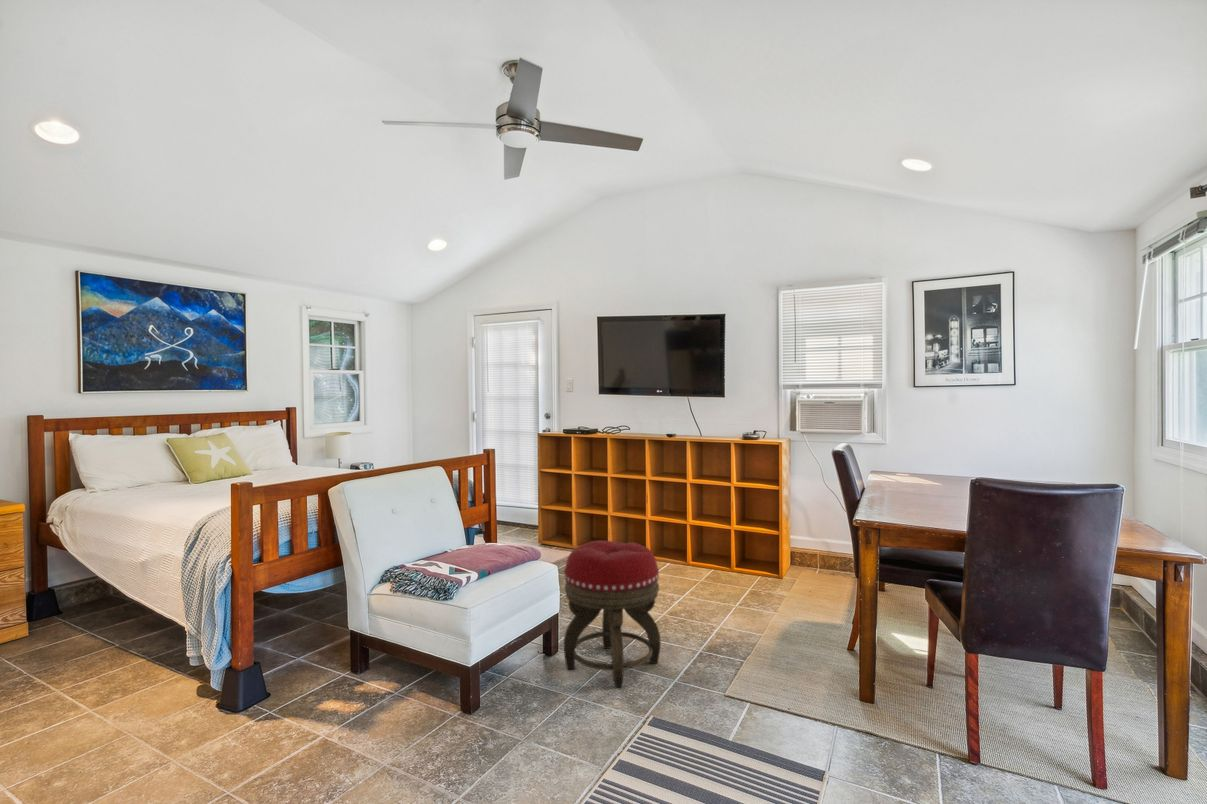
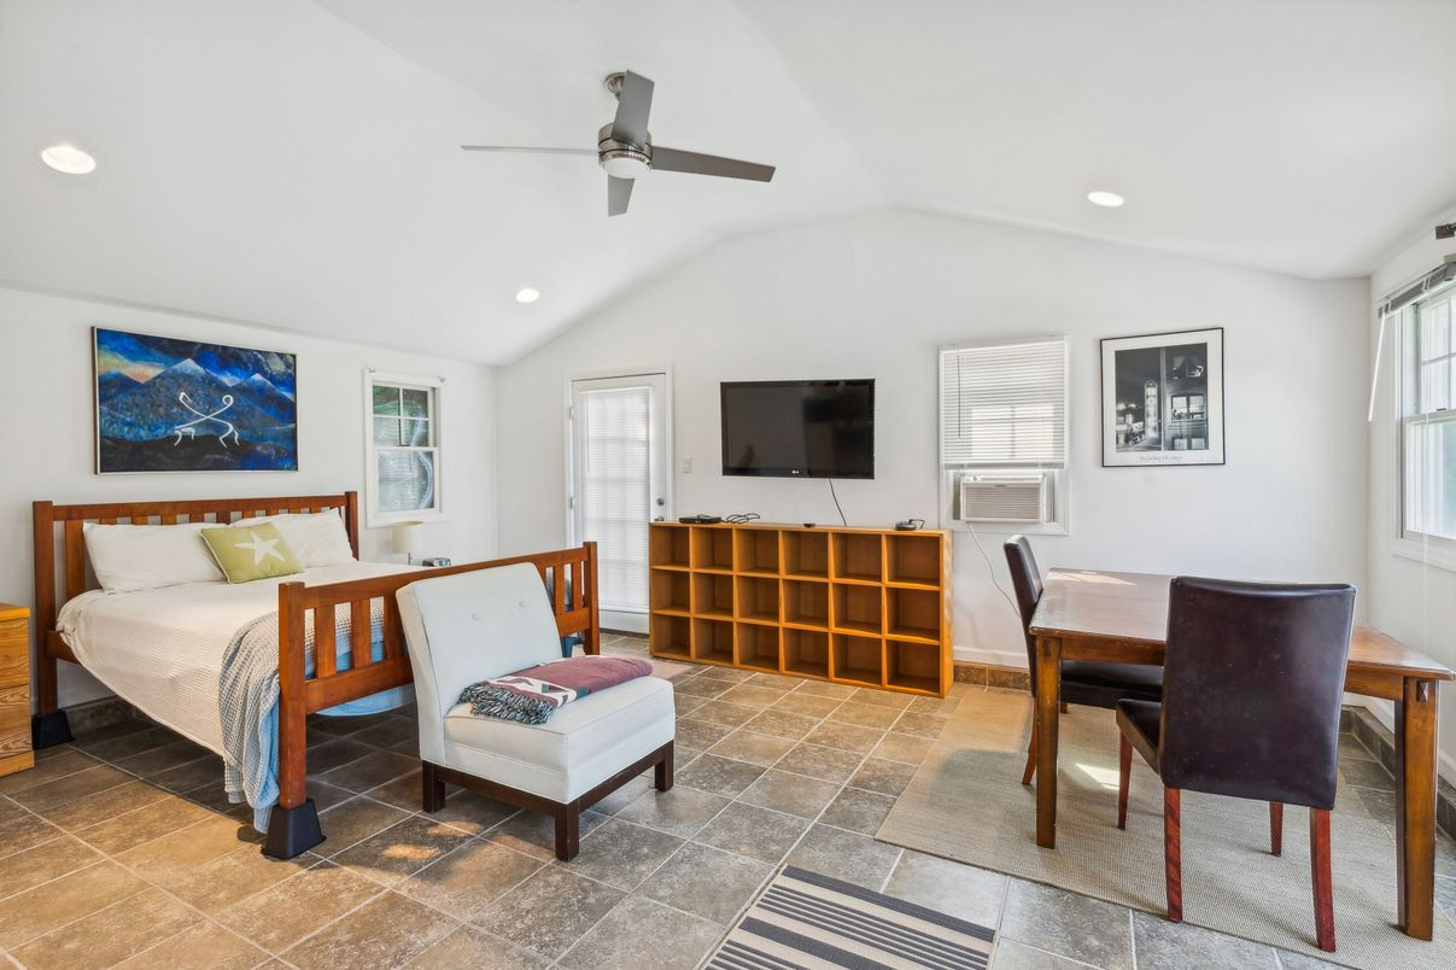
- footstool (611, 605)
